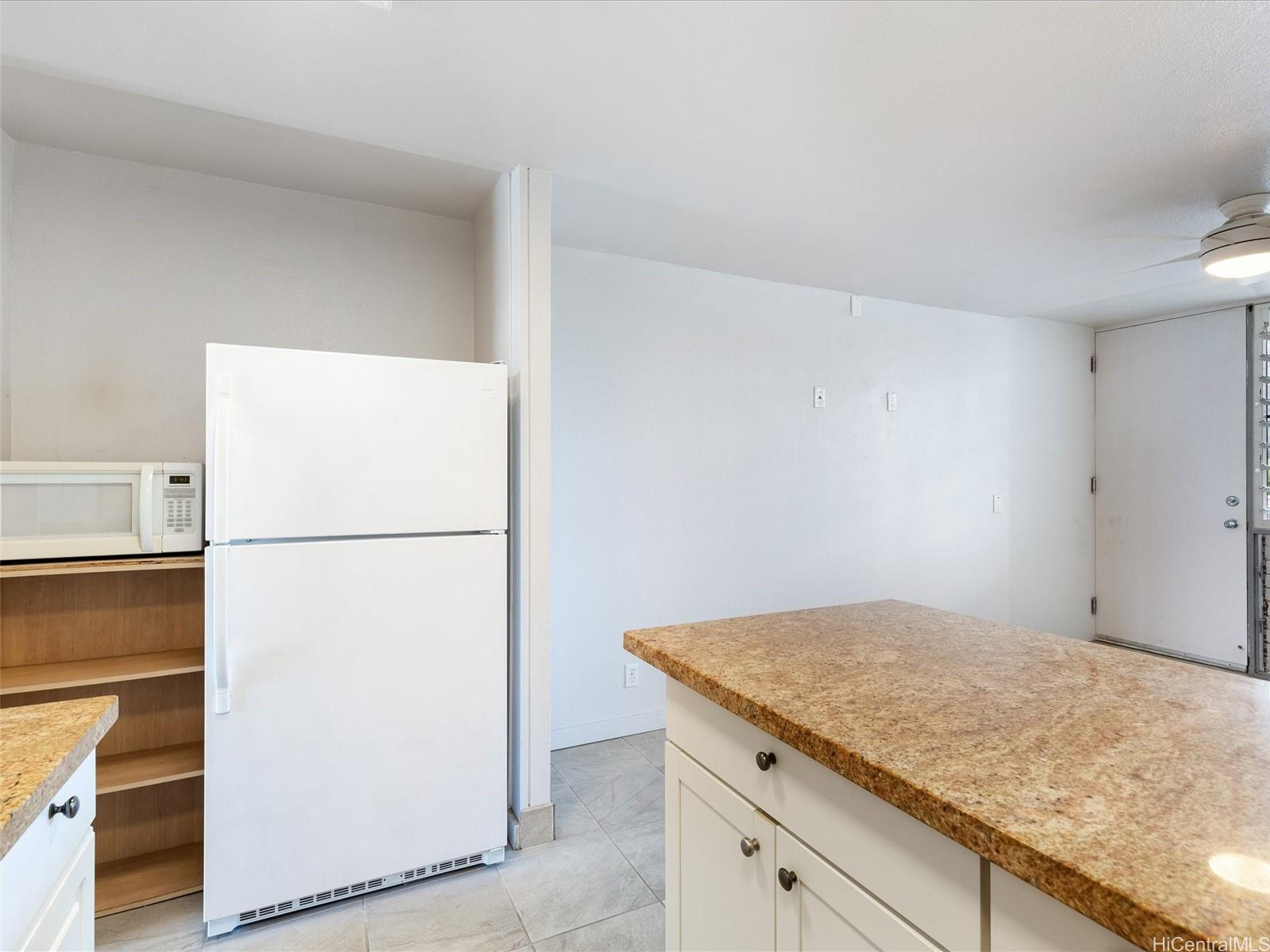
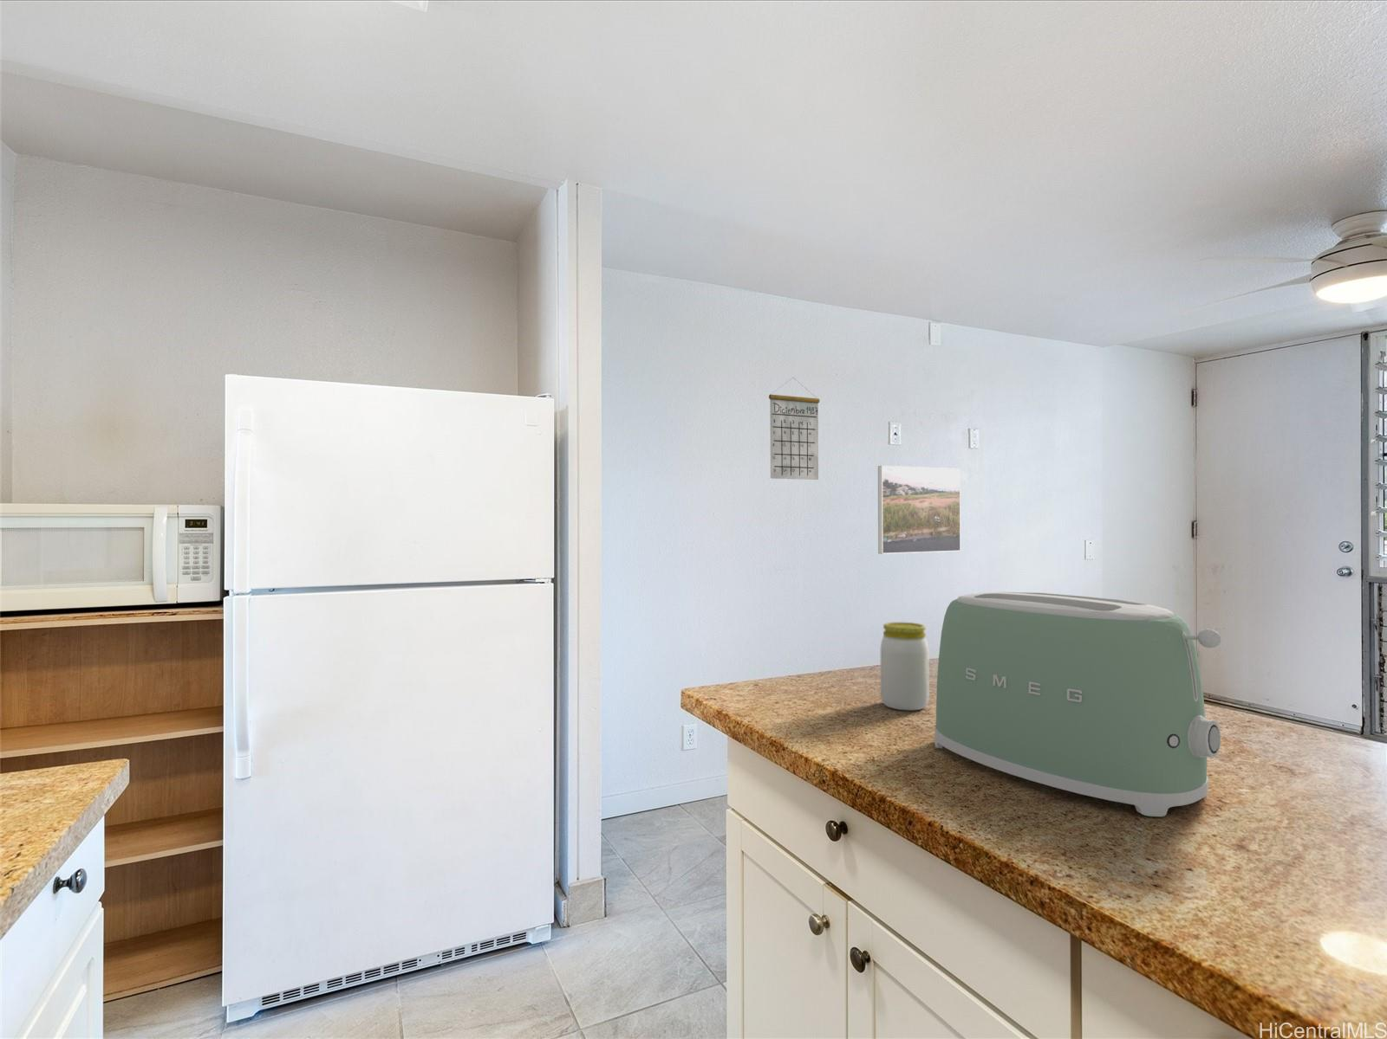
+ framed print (920, 509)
+ jar (904, 665)
+ calendar (794, 428)
+ toaster (1056, 681)
